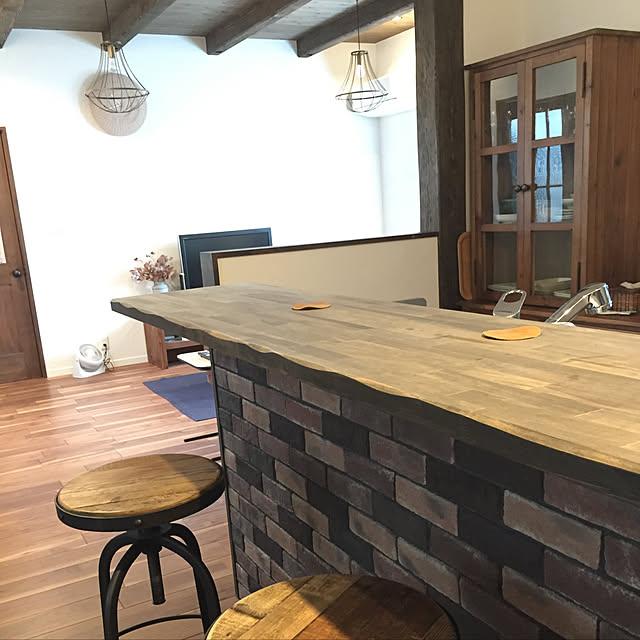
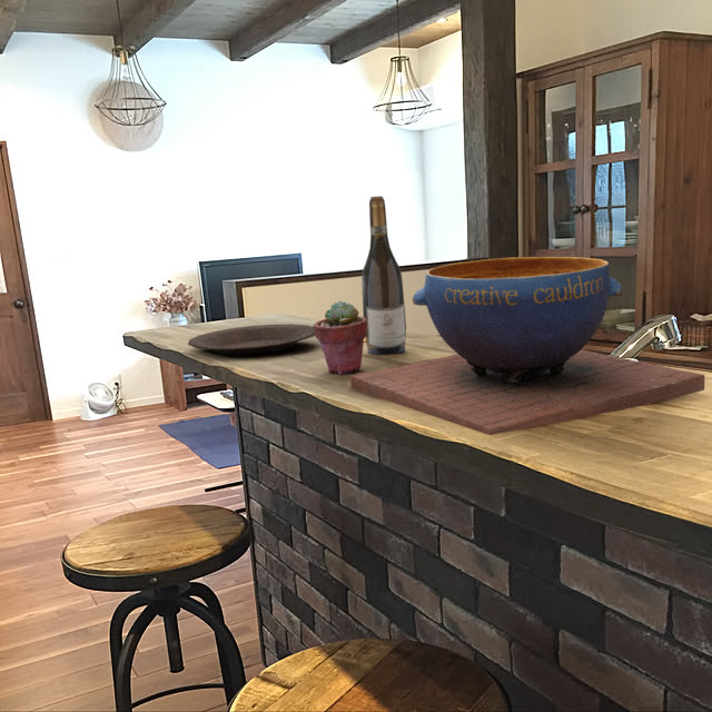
+ wine bottle (382, 275)
+ plate (254, 340)
+ decorative bowl (513, 327)
+ potted succulent (342, 335)
